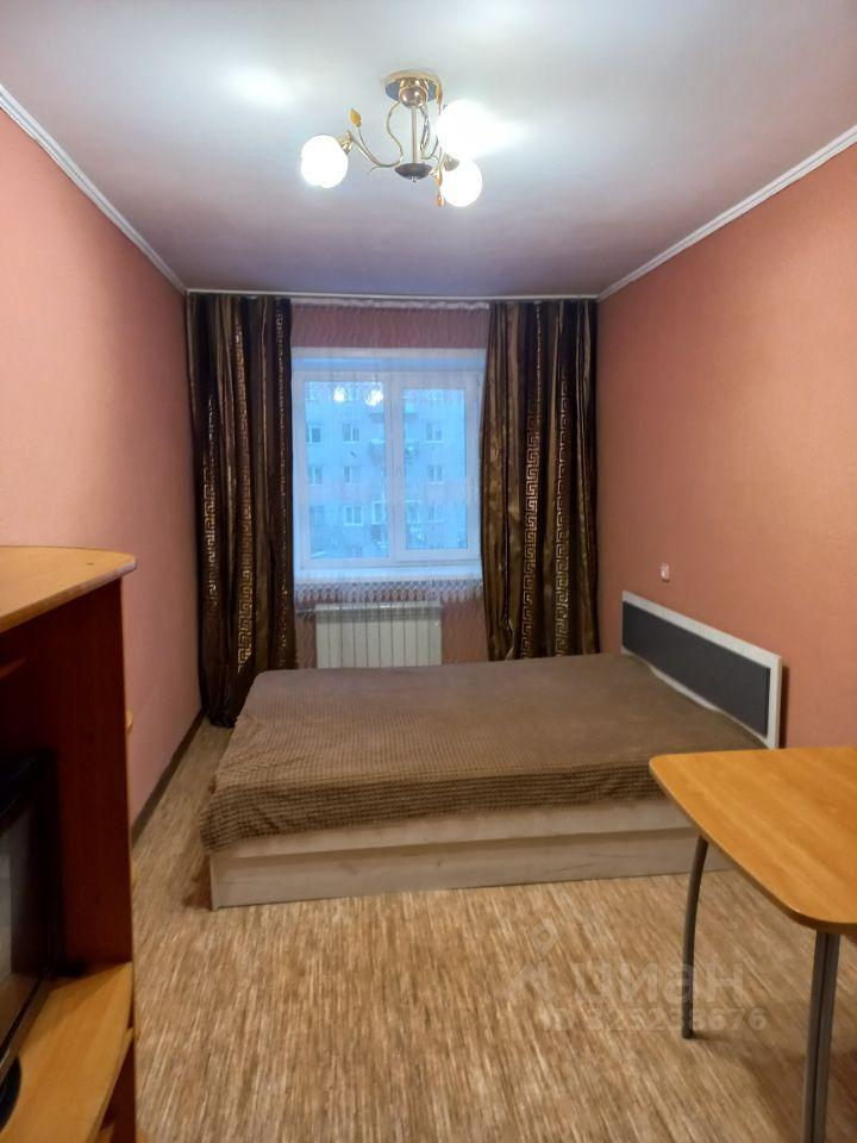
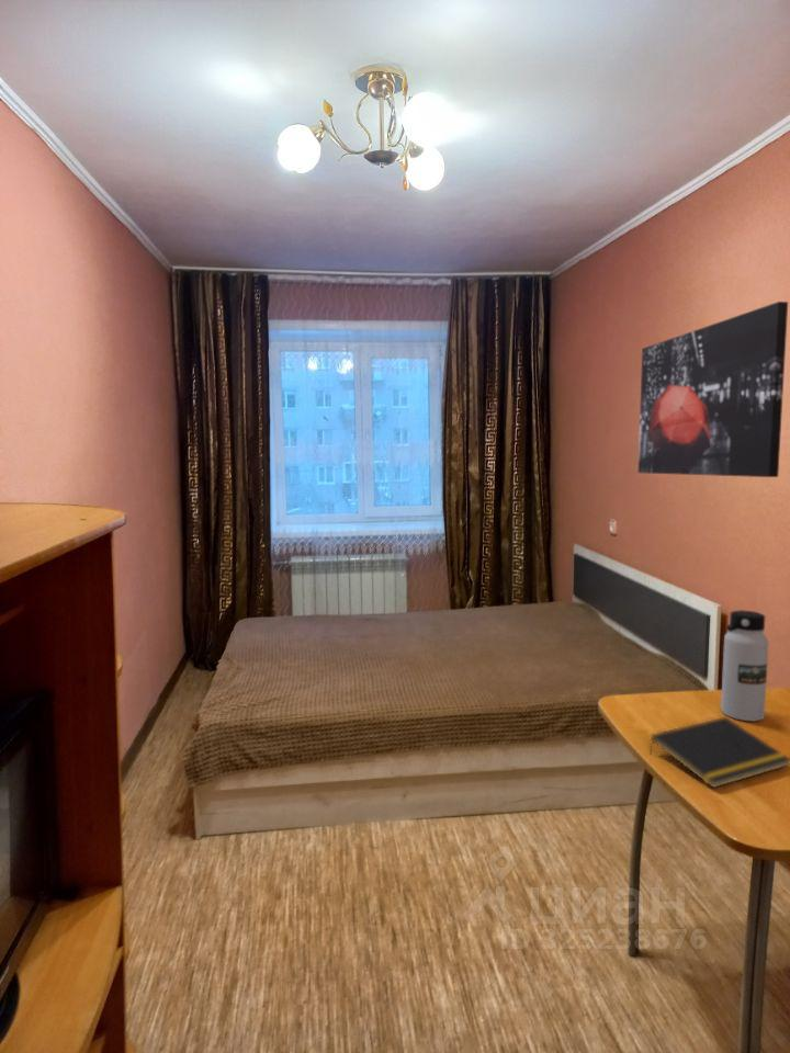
+ notepad (720, 749)
+ water bottle (744, 664)
+ wall art (699, 403)
